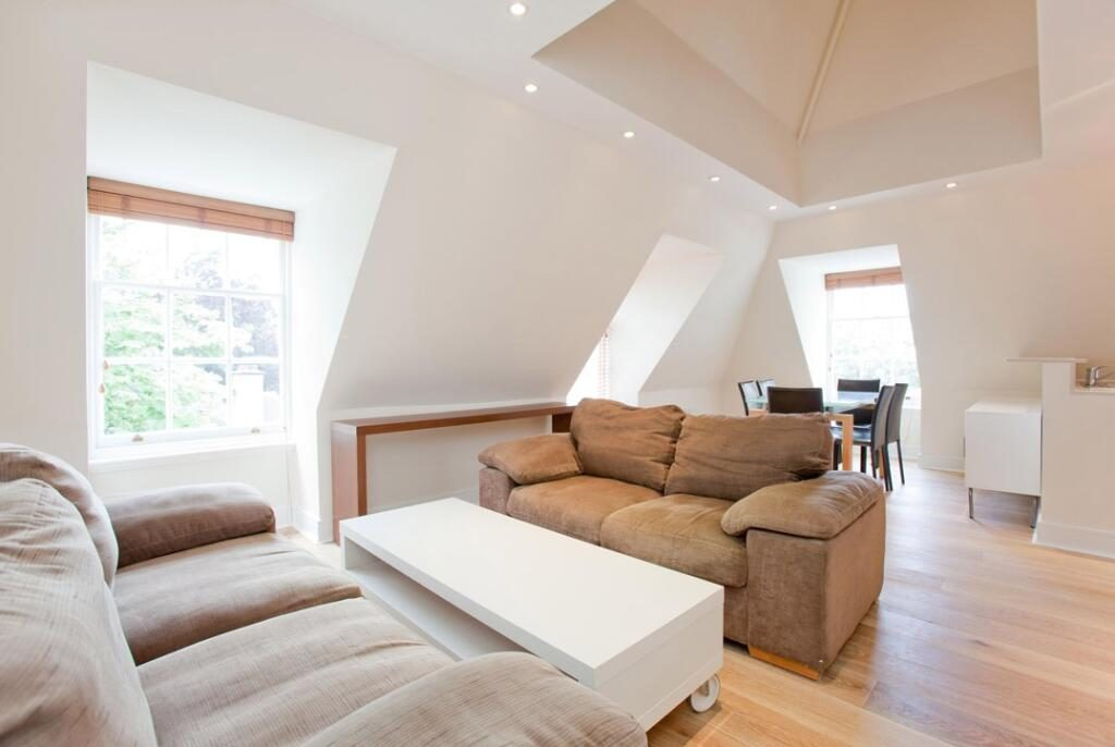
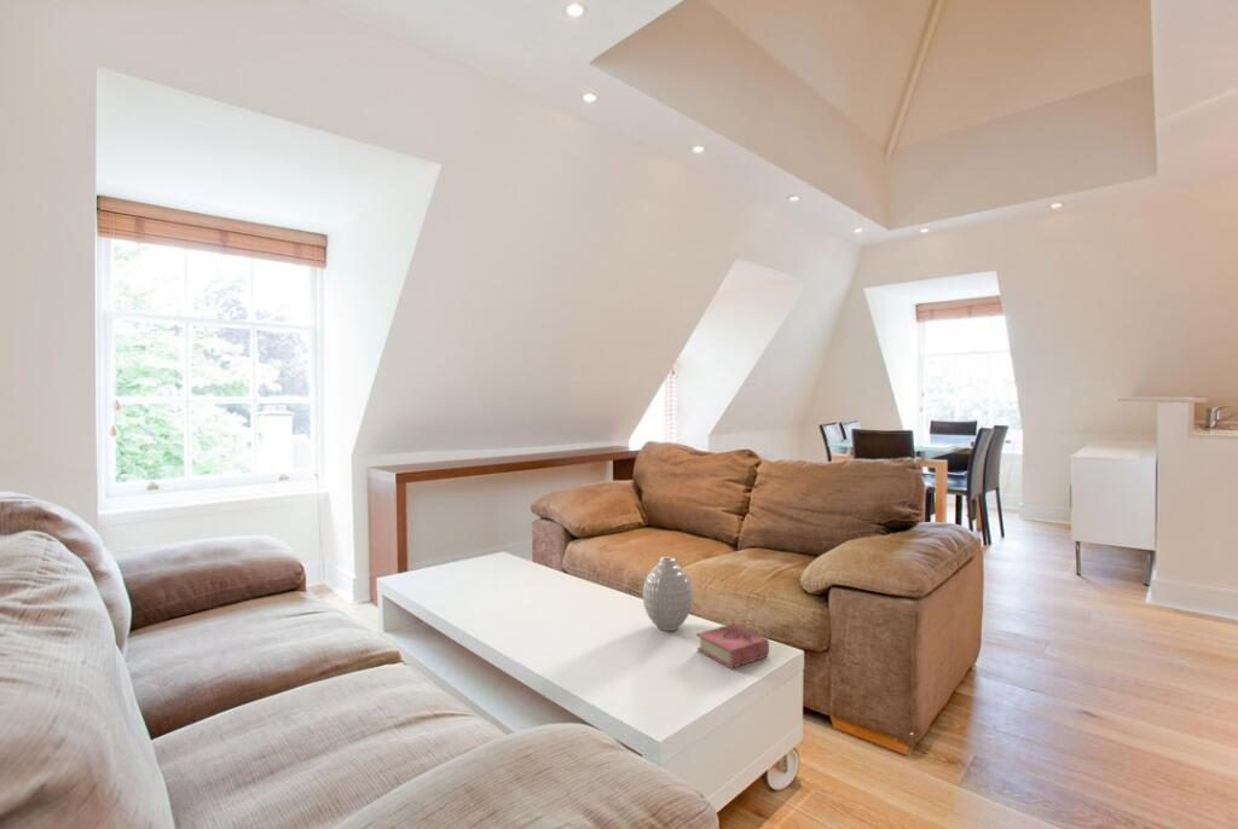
+ book (733, 644)
+ vase (667, 592)
